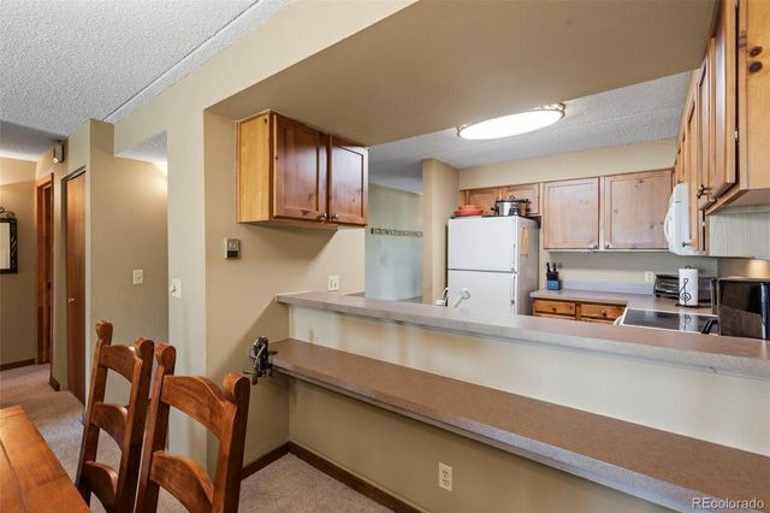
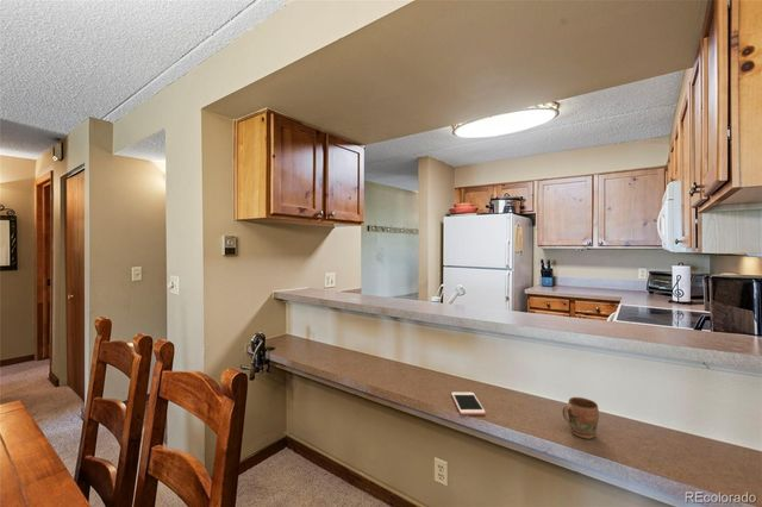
+ cell phone (467, 402)
+ mug (580, 417)
